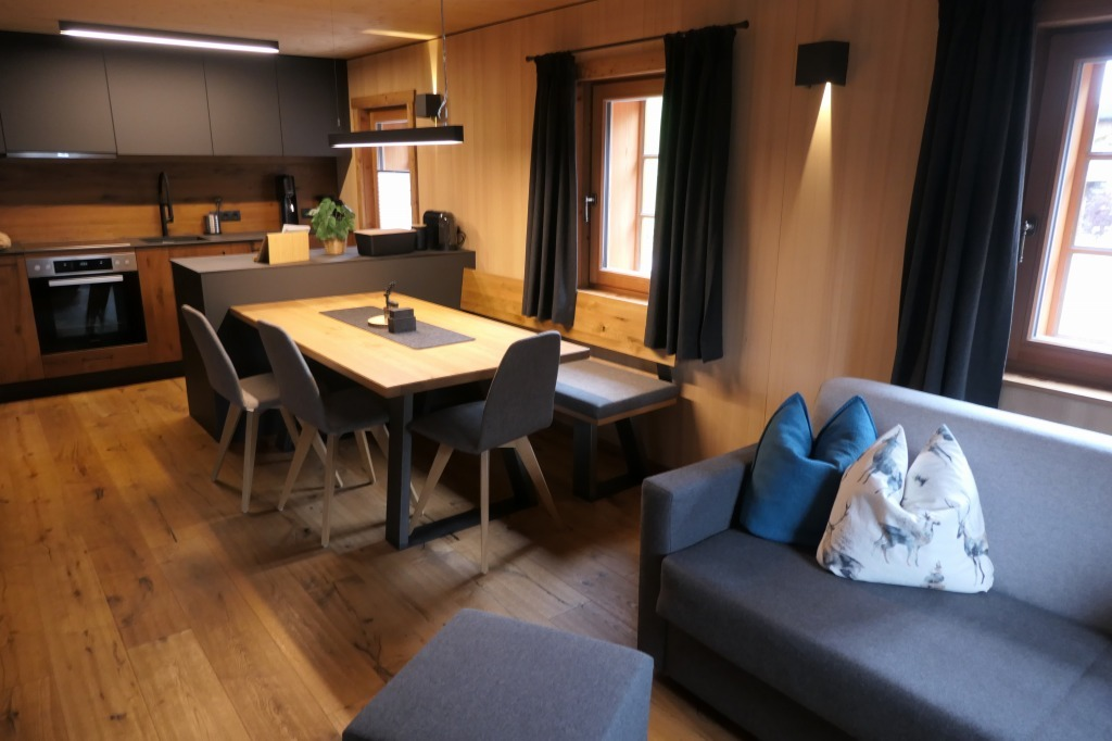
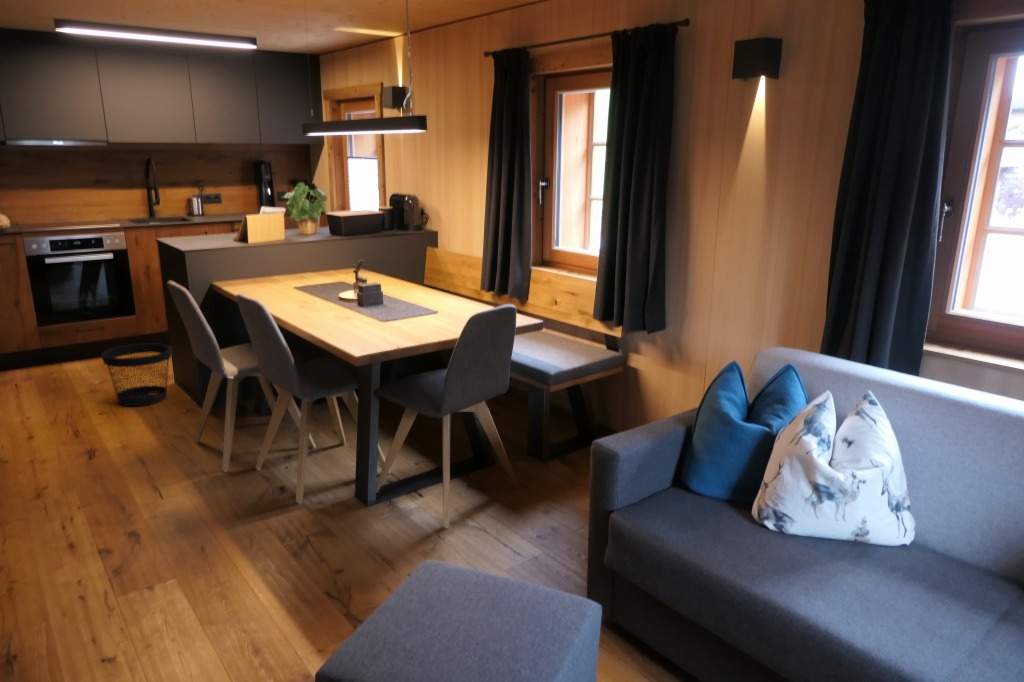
+ wastebasket (139, 375)
